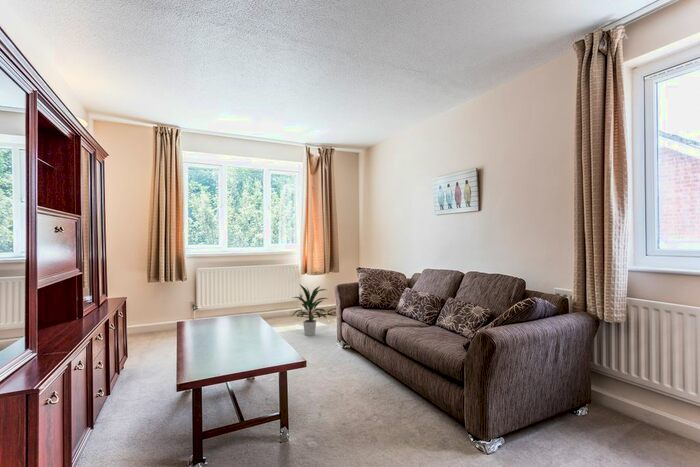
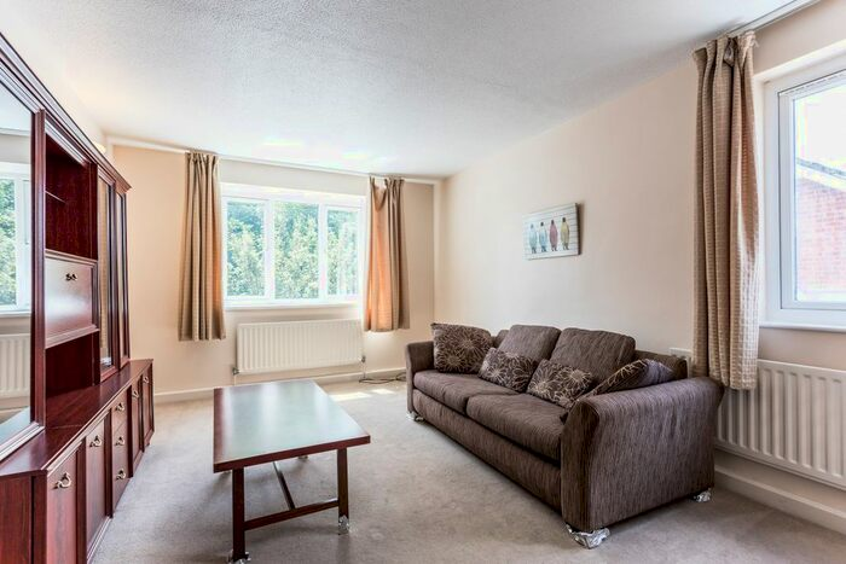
- indoor plant (311, 308)
